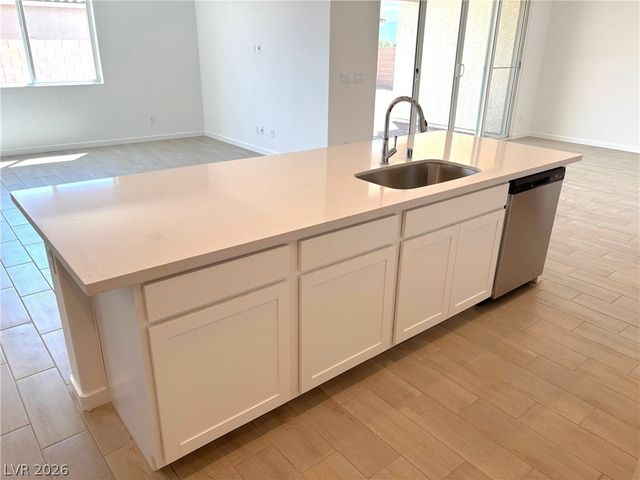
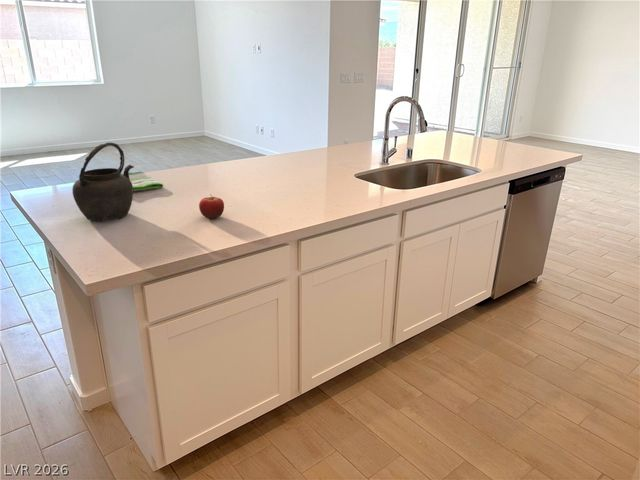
+ dish towel (133, 180)
+ kettle (109, 178)
+ fruit (211, 205)
